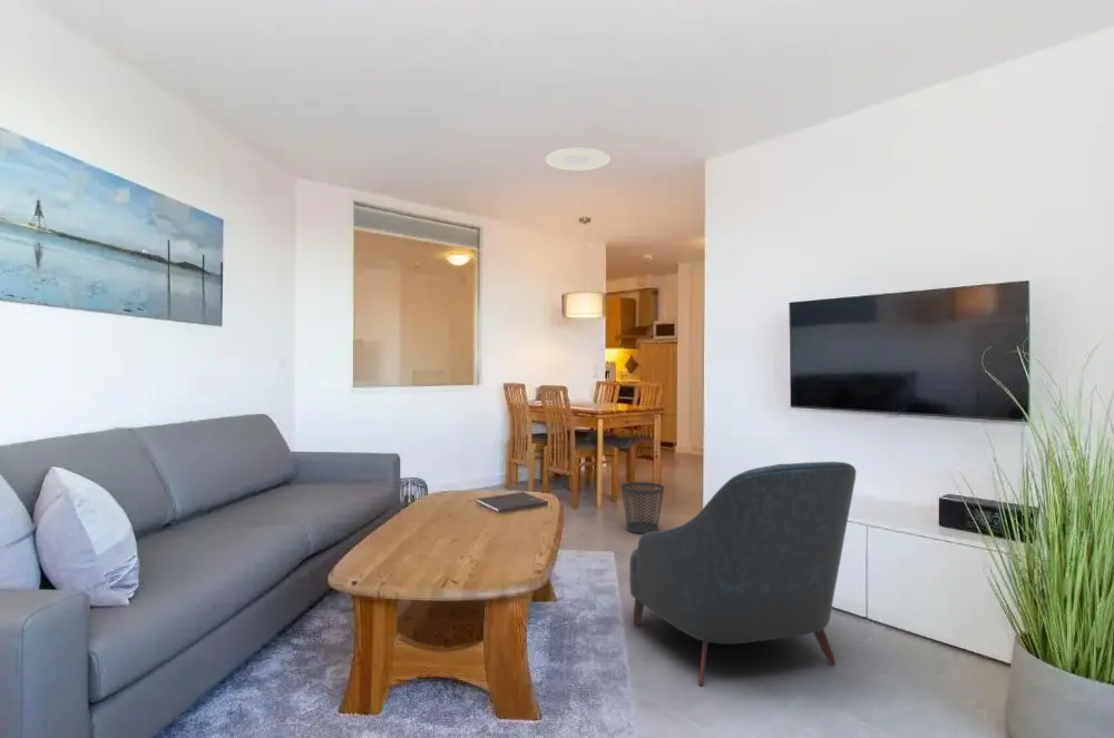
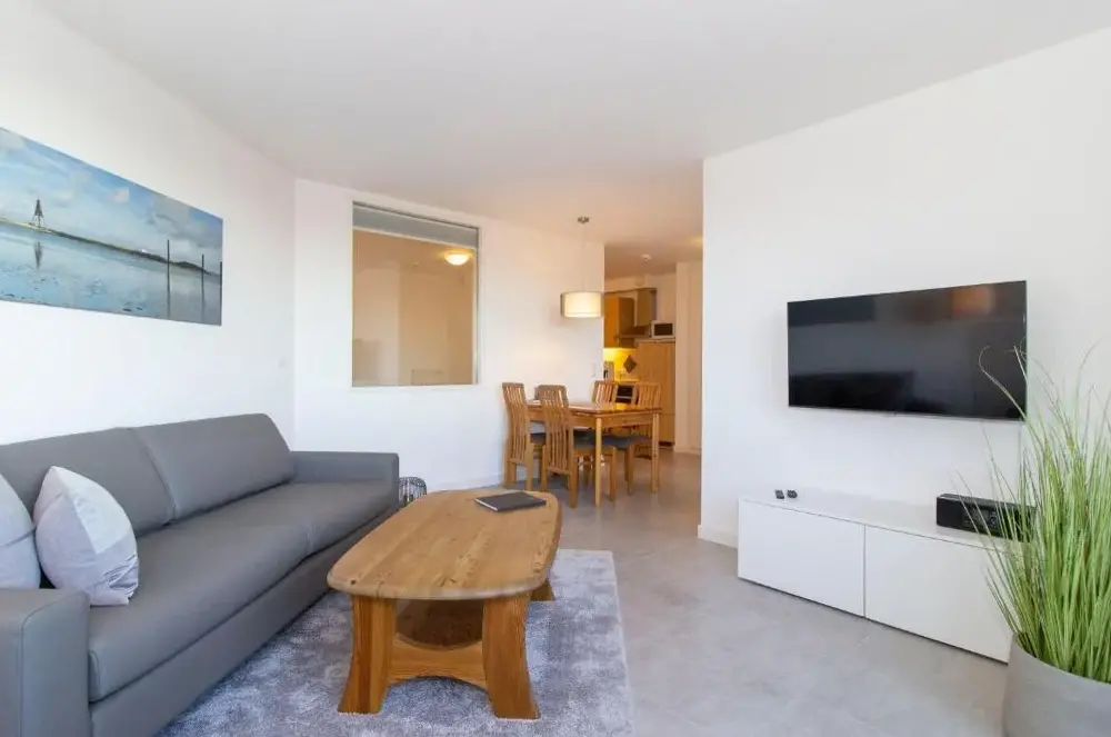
- wastebasket (642, 508)
- plate (577, 157)
- armchair (741, 550)
